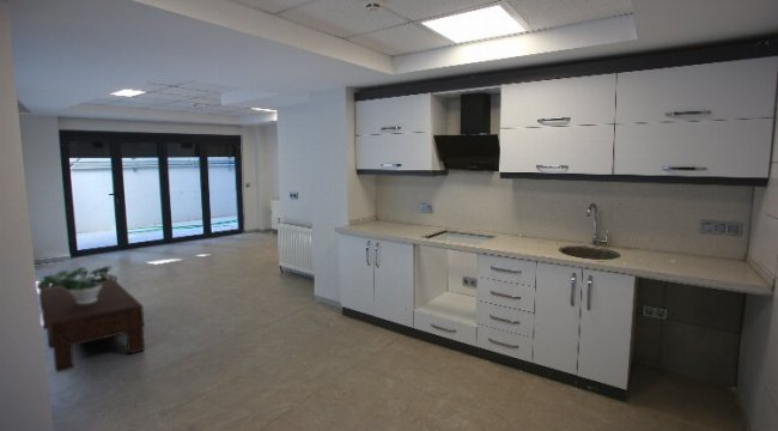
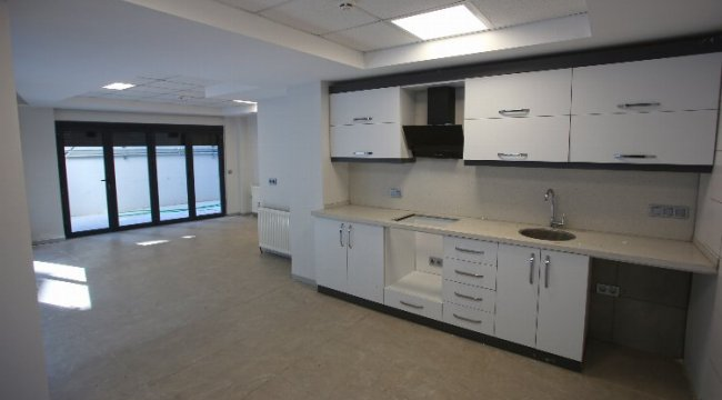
- potted plant (85, 285)
- coffee table (89, 316)
